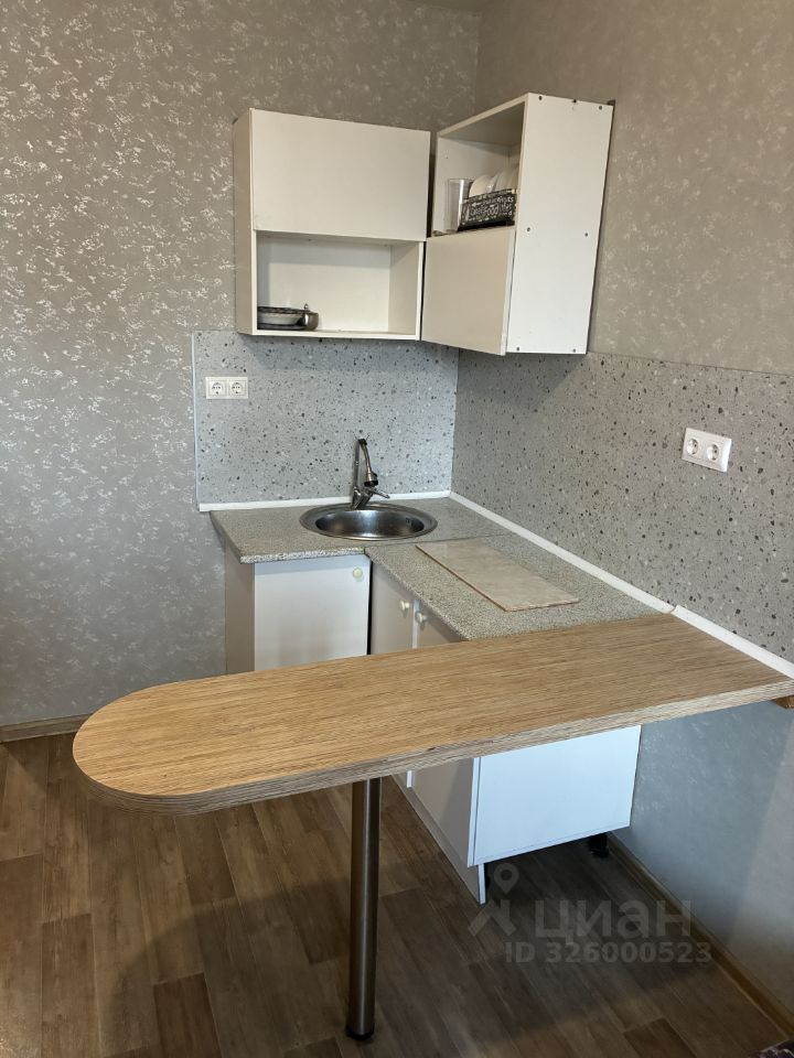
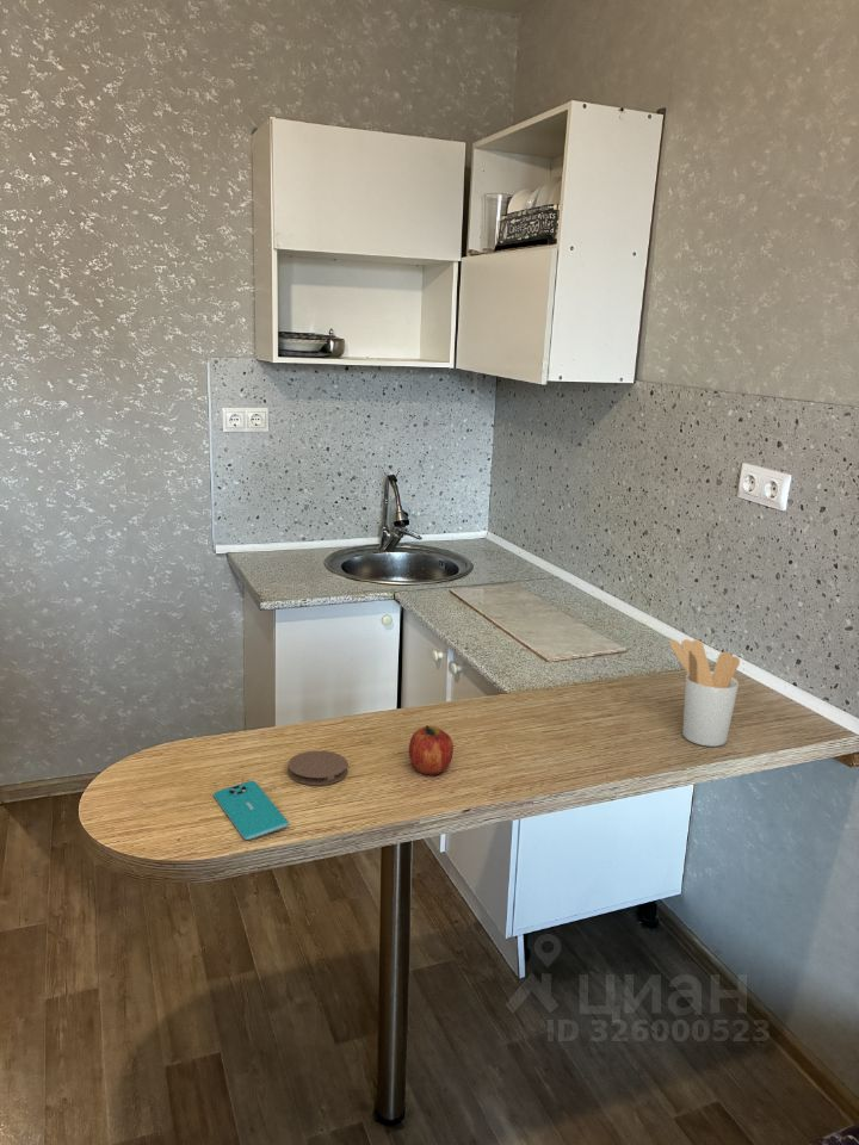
+ smartphone (249, 807)
+ fruit (431, 748)
+ utensil holder (700, 689)
+ coaster (317, 767)
